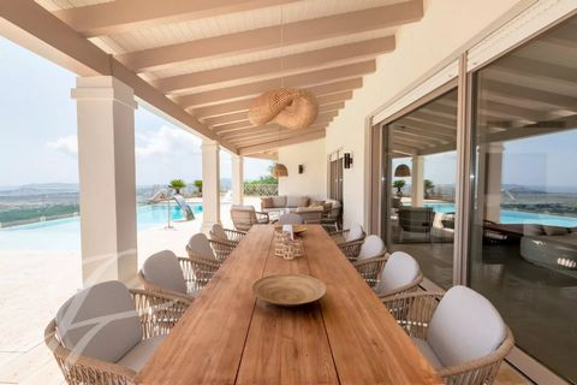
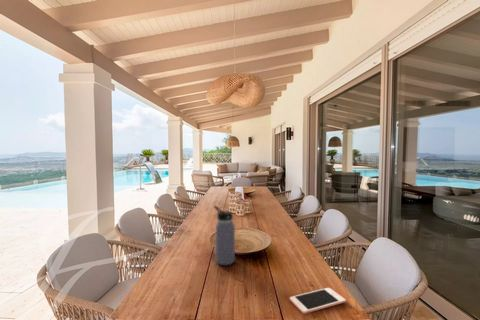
+ water bottle (224, 233)
+ cell phone (317, 299)
